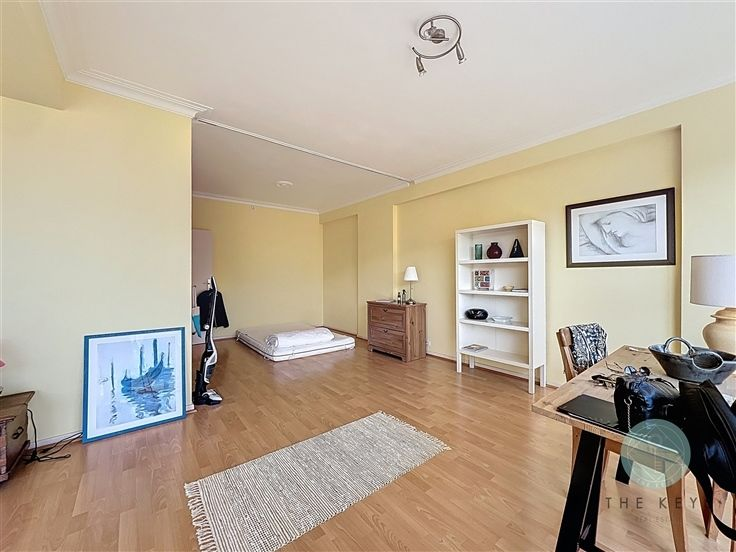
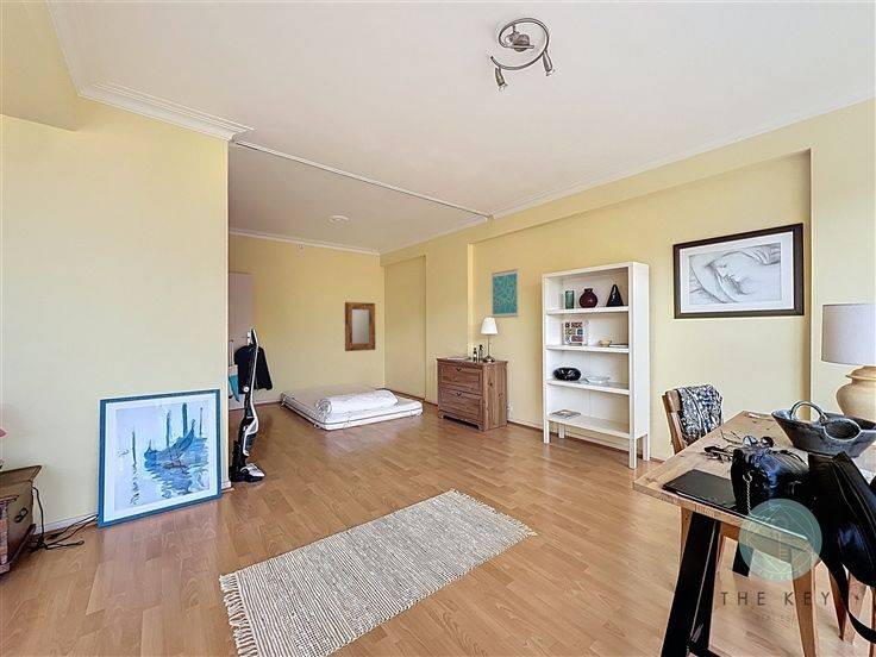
+ wall art (503, 294)
+ home mirror (359, 326)
